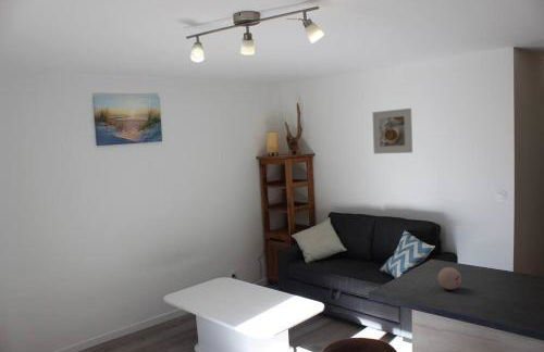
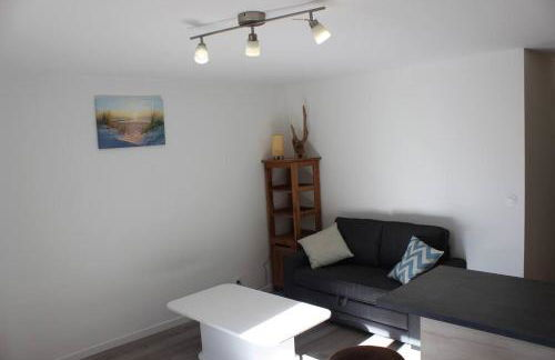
- decorative ball (449, 278)
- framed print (392, 131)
